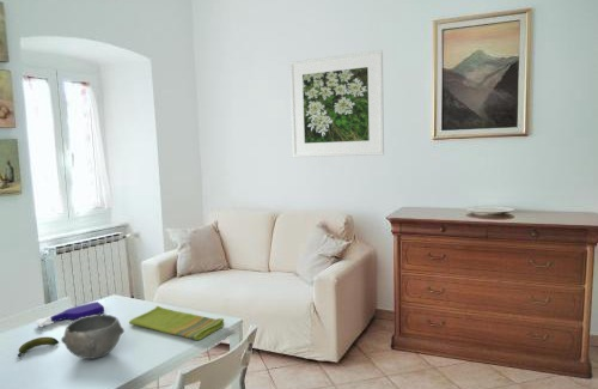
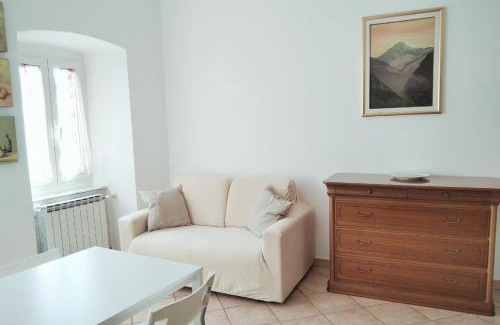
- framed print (335, 107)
- banana (35, 345)
- dish towel (176, 321)
- spray bottle (71, 314)
- bowl (93, 339)
